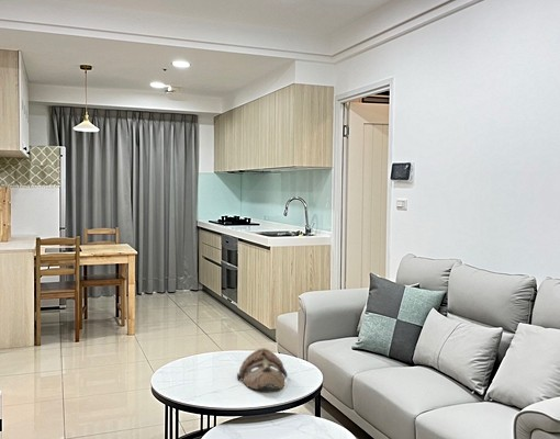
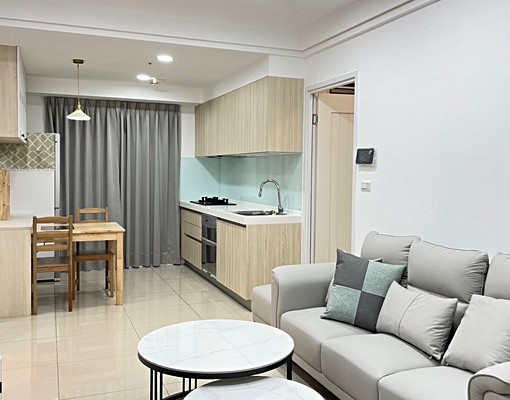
- animal skull (264, 369)
